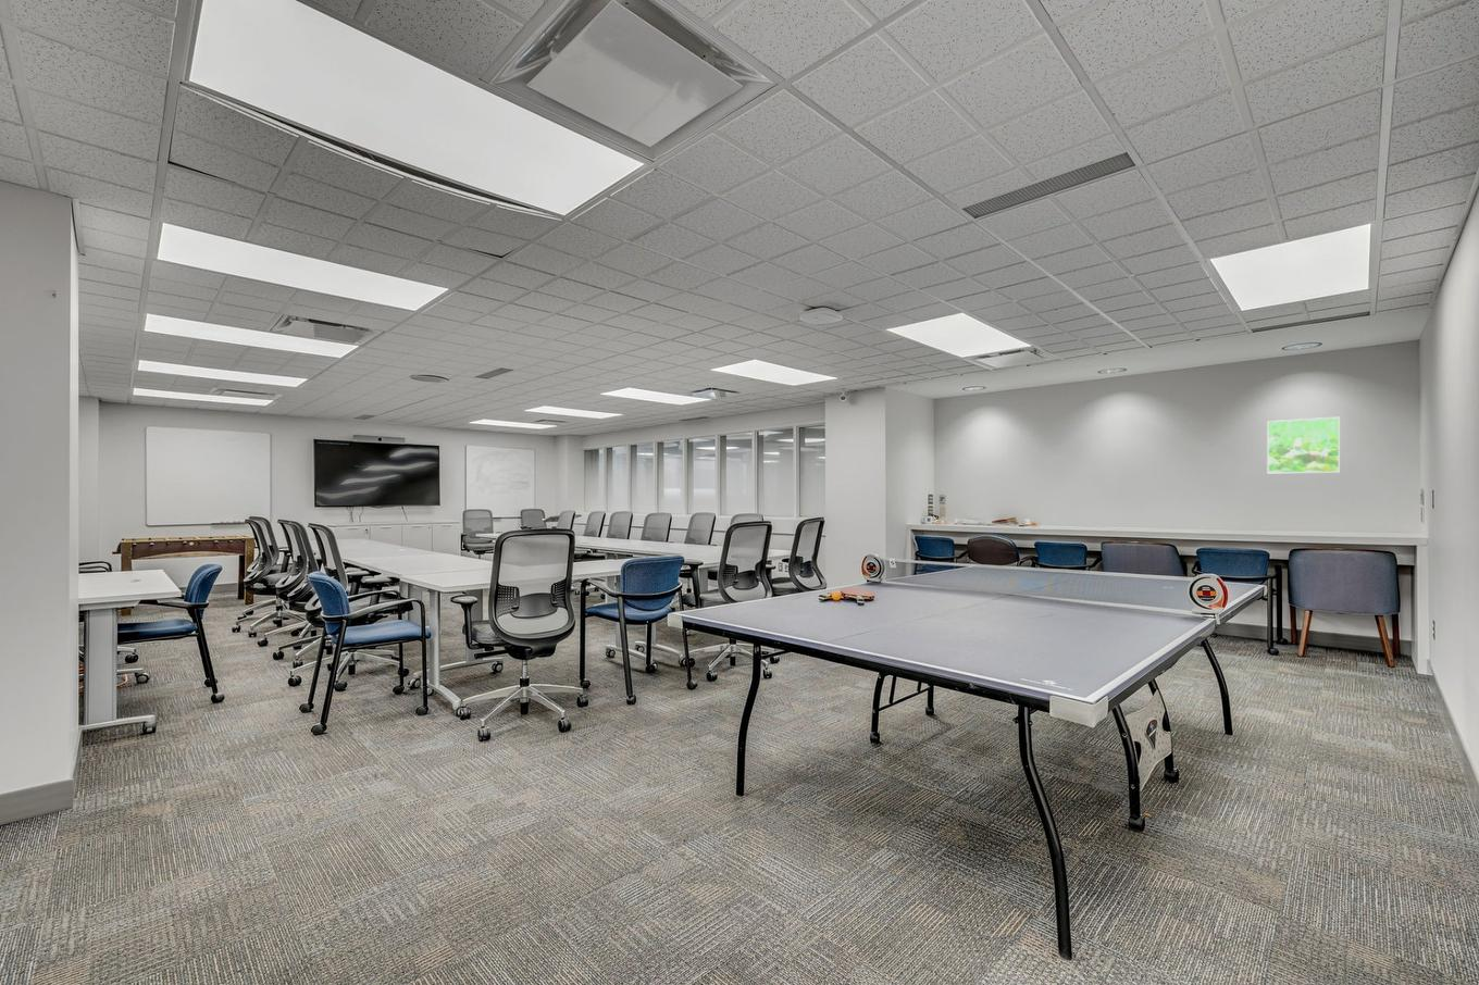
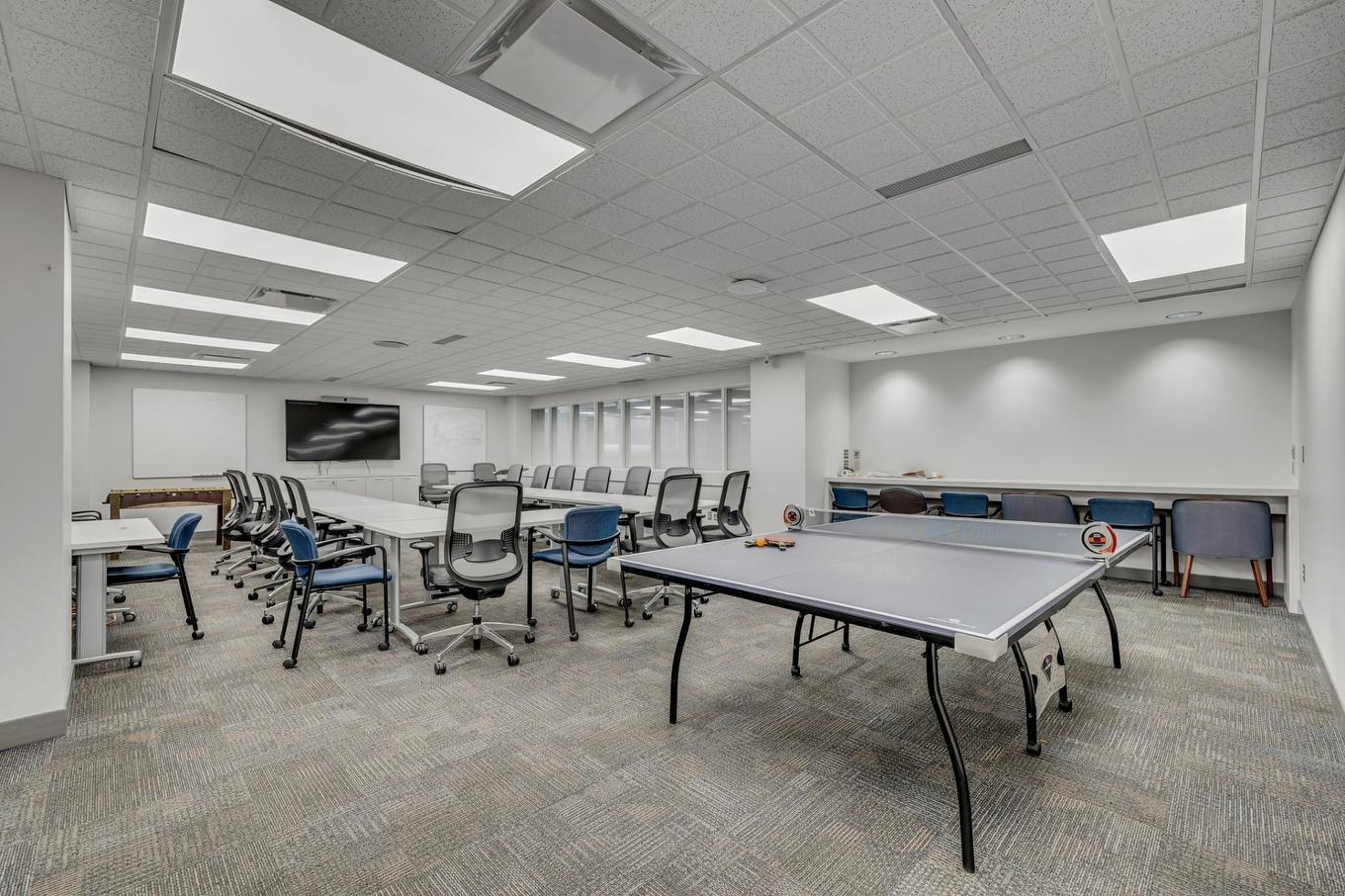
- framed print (1302, 445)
